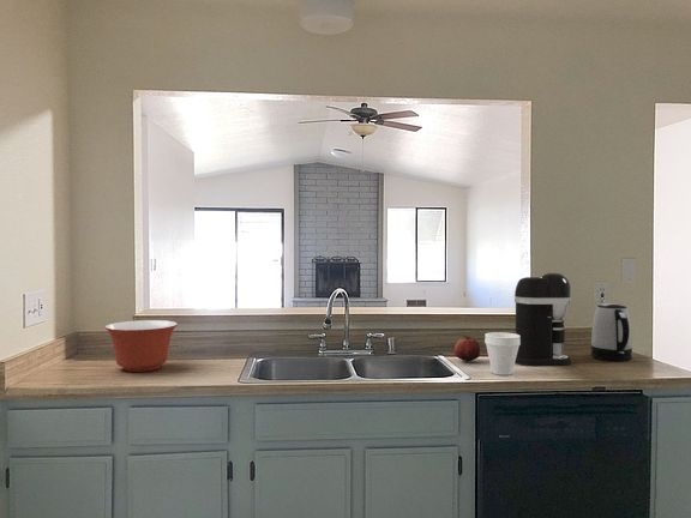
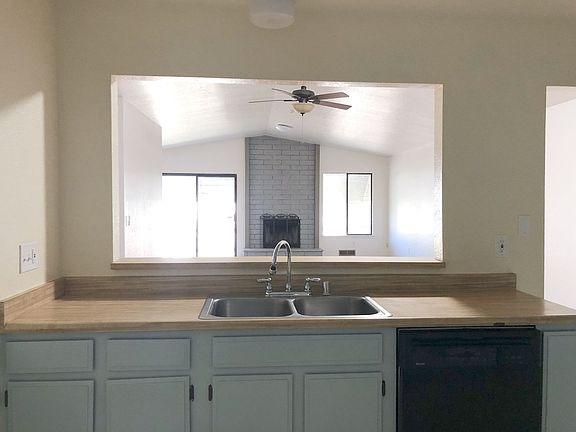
- cup (501, 354)
- coffee maker (541, 317)
- fruit (467, 348)
- kettle (613, 331)
- mixing bowl (142, 345)
